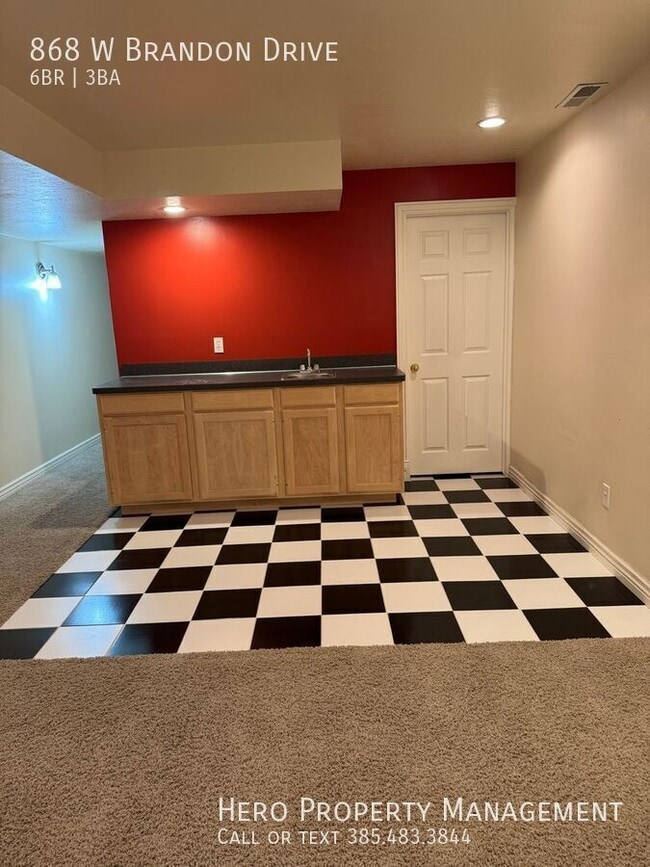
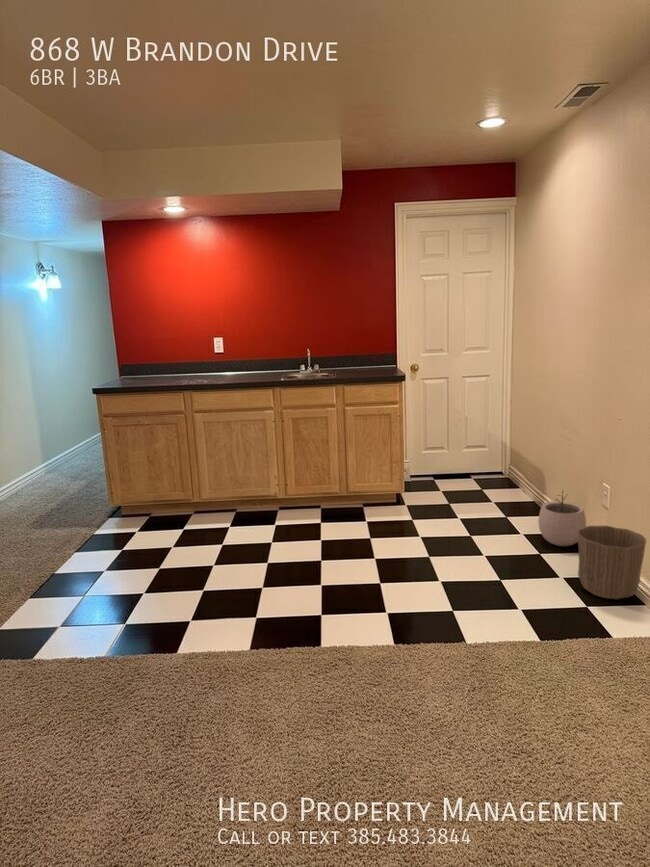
+ plant pot (562, 517)
+ waste basket (609, 562)
